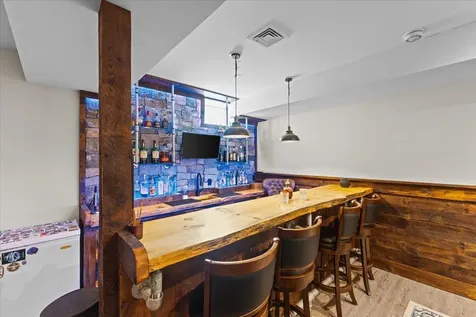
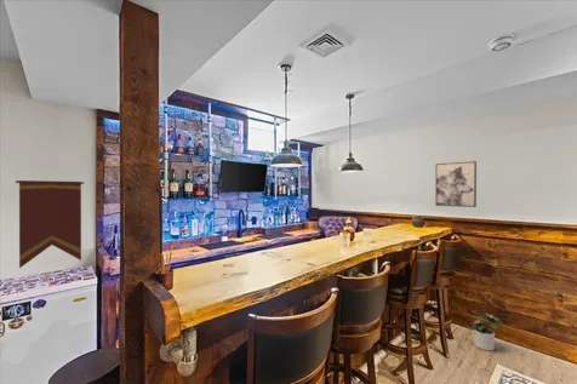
+ pennant (51, 222)
+ potted plant (486, 329)
+ wall art (455, 184)
